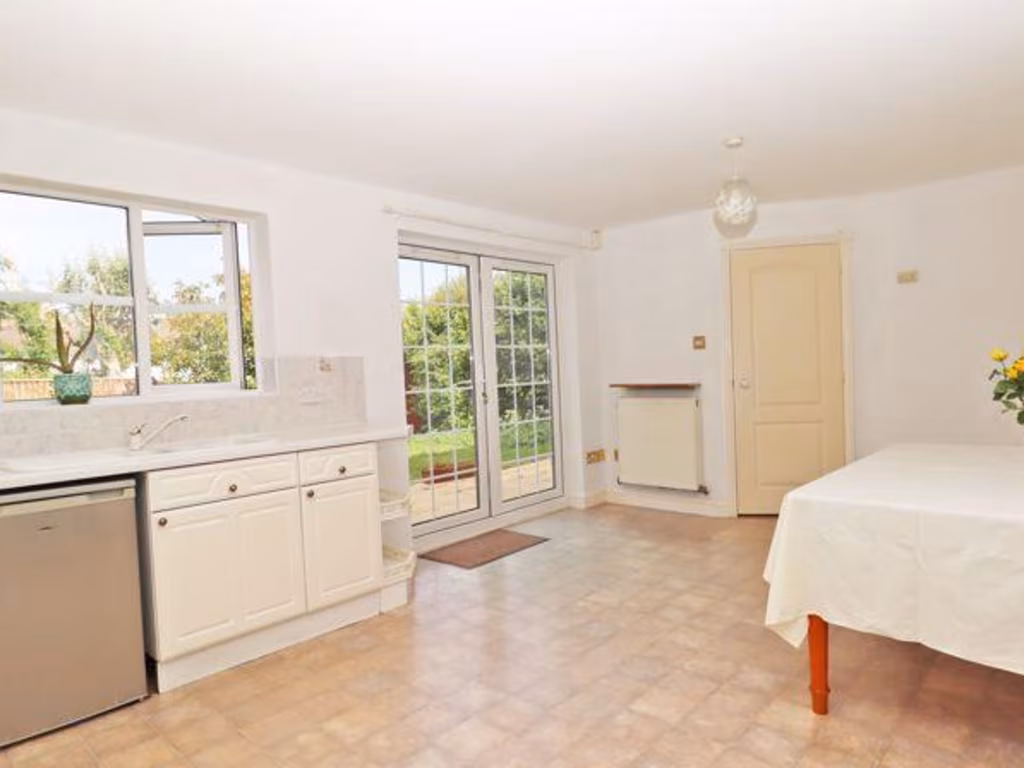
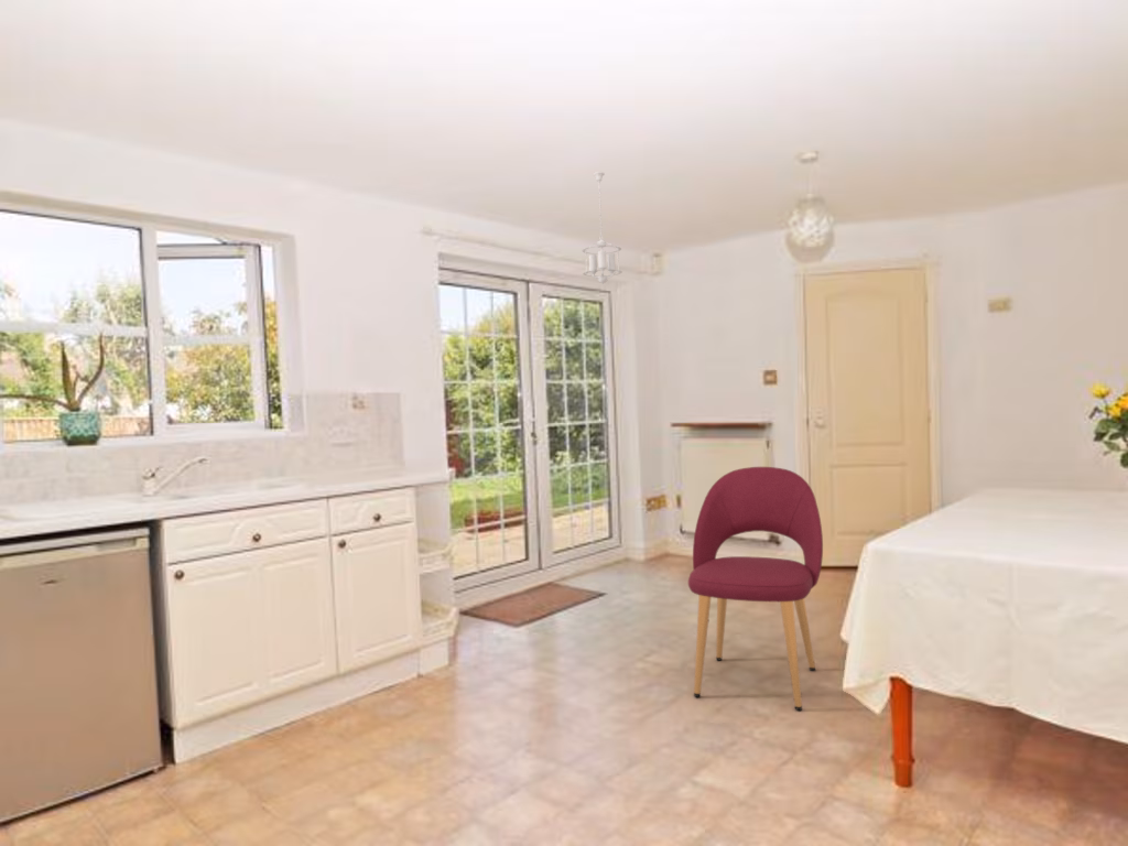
+ dining chair (753, 576)
+ pendant light (600, 229)
